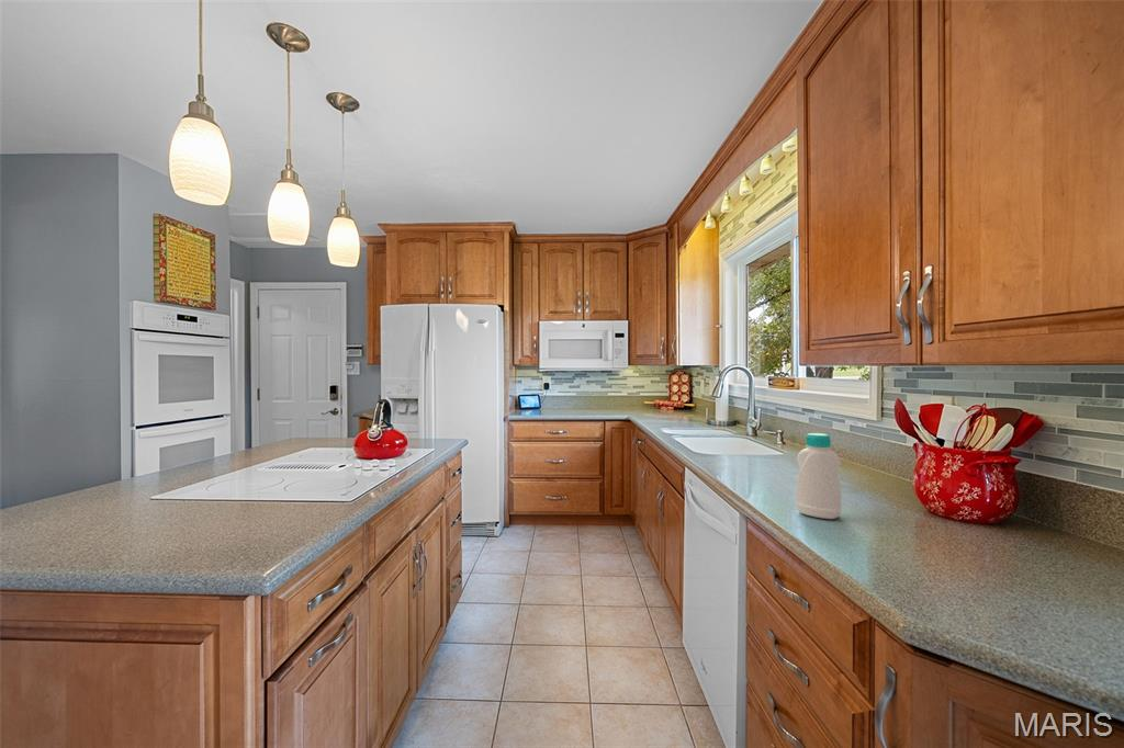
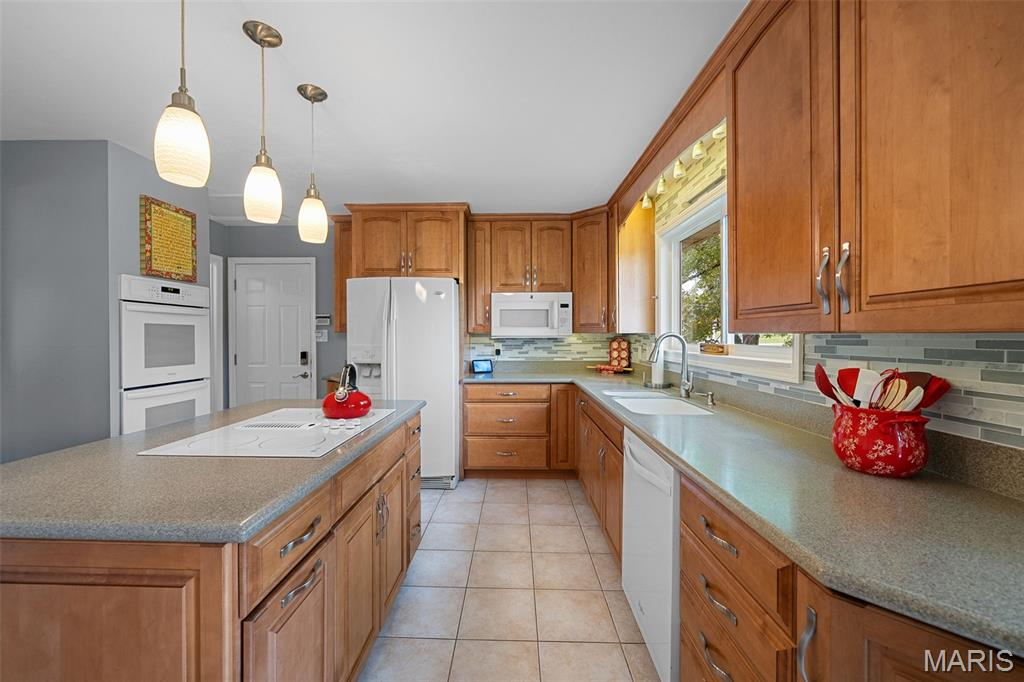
- bottle (818, 474)
